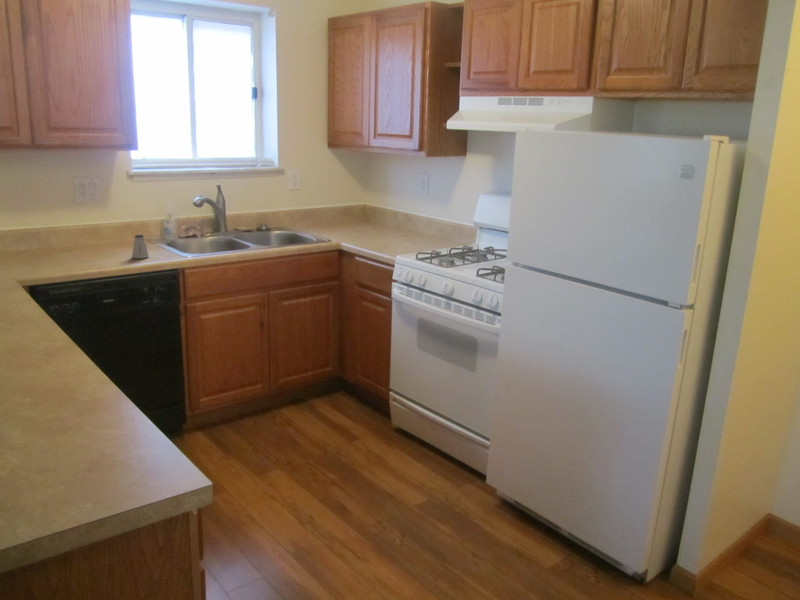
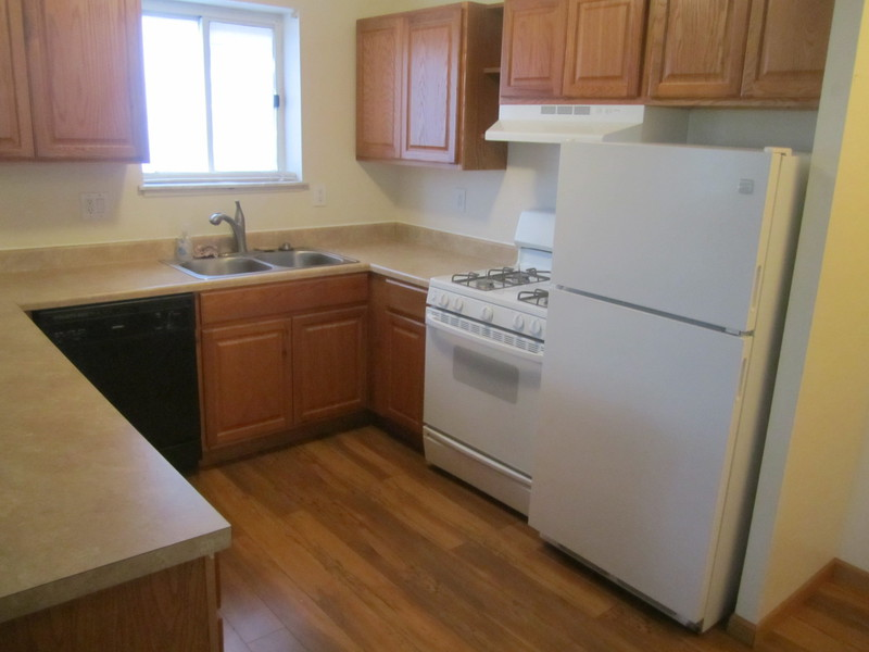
- saltshaker (139, 246)
